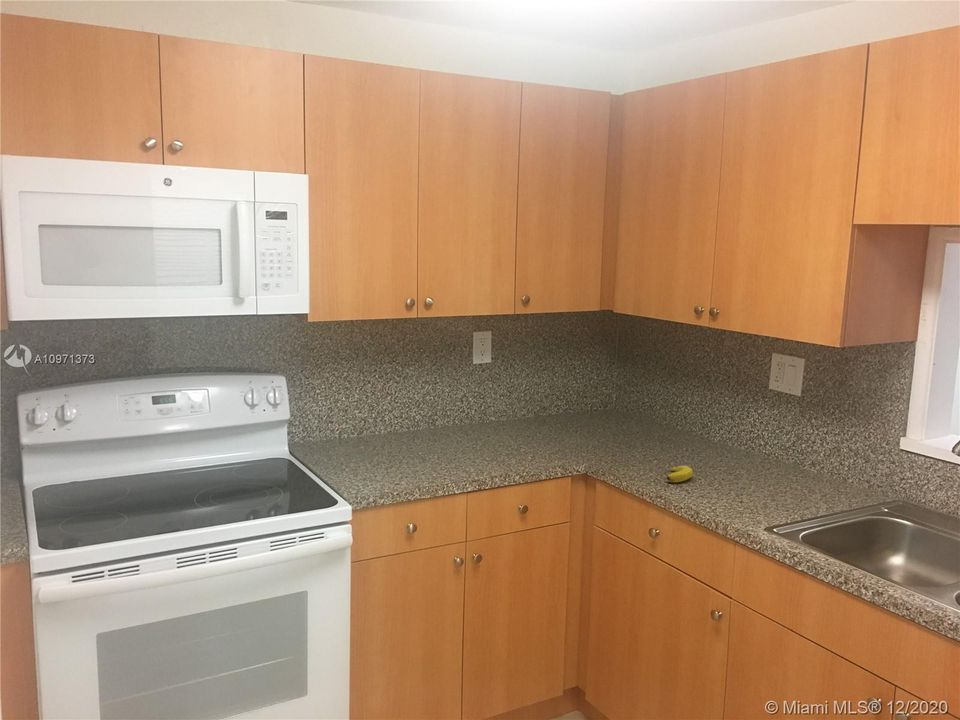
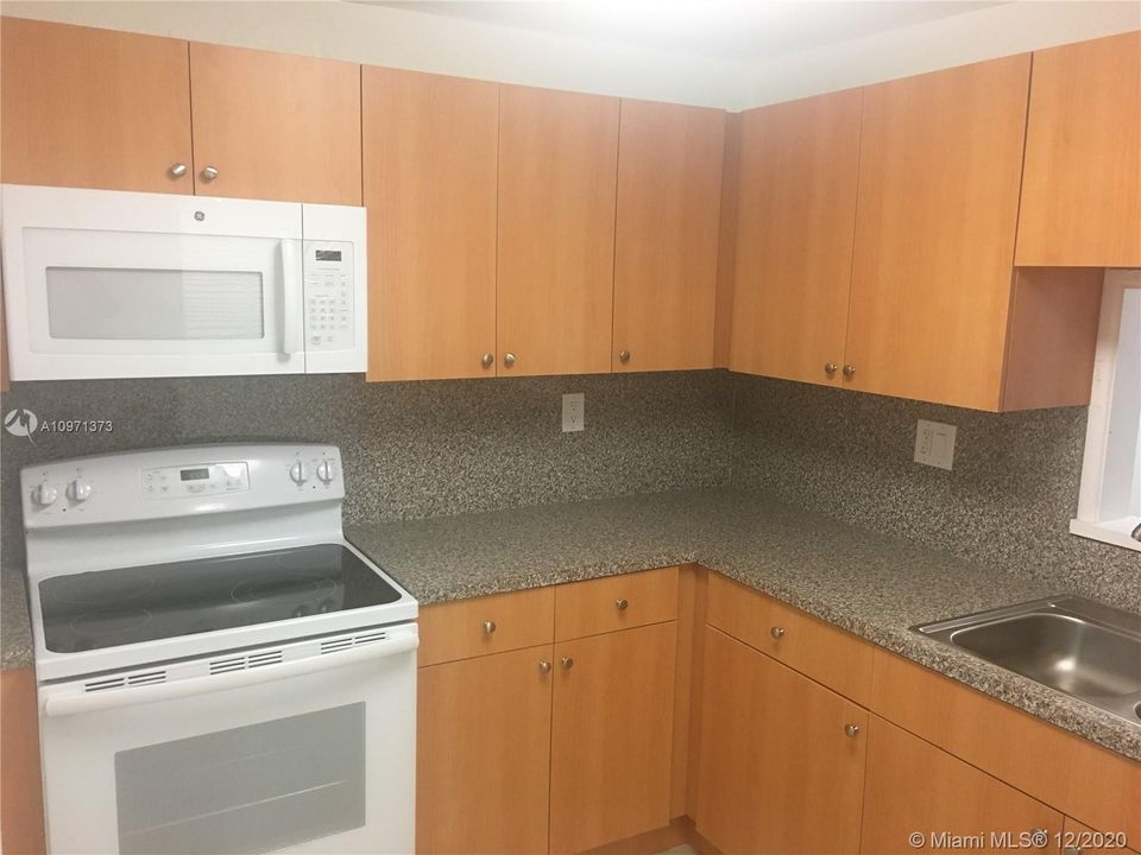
- banana (679, 472)
